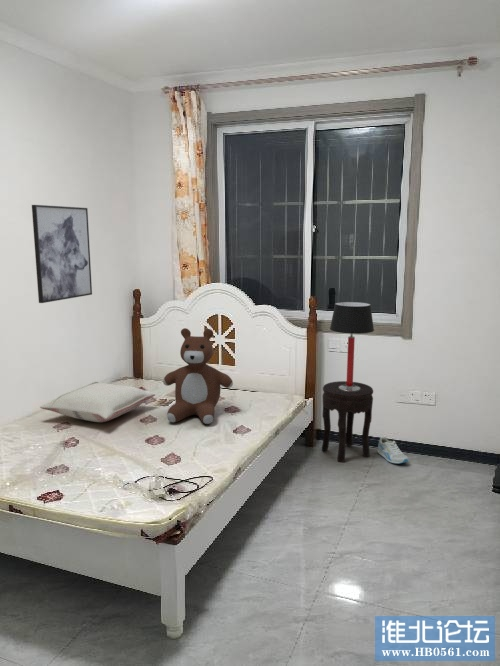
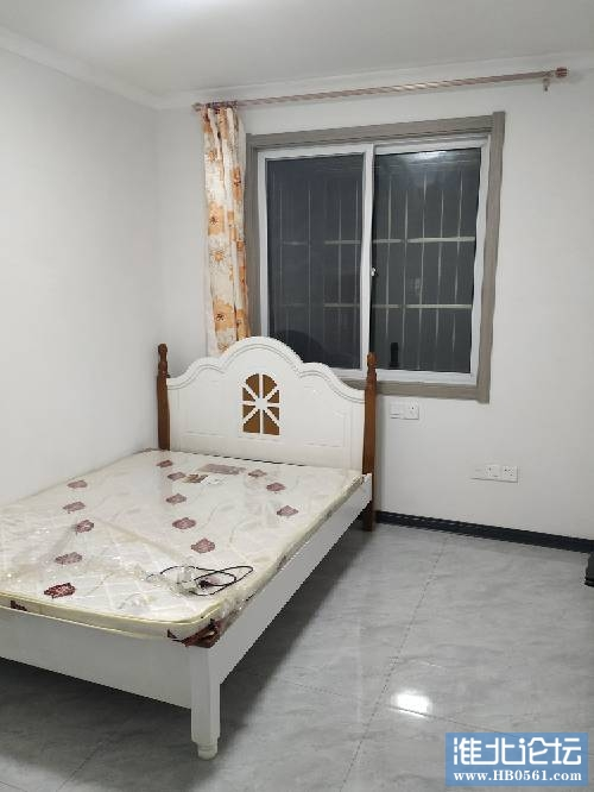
- teddy bear (194, 374)
- wall art (64, 253)
- pillow (99, 401)
- sneaker (392, 450)
- table lamp (351, 346)
- side table (347, 421)
